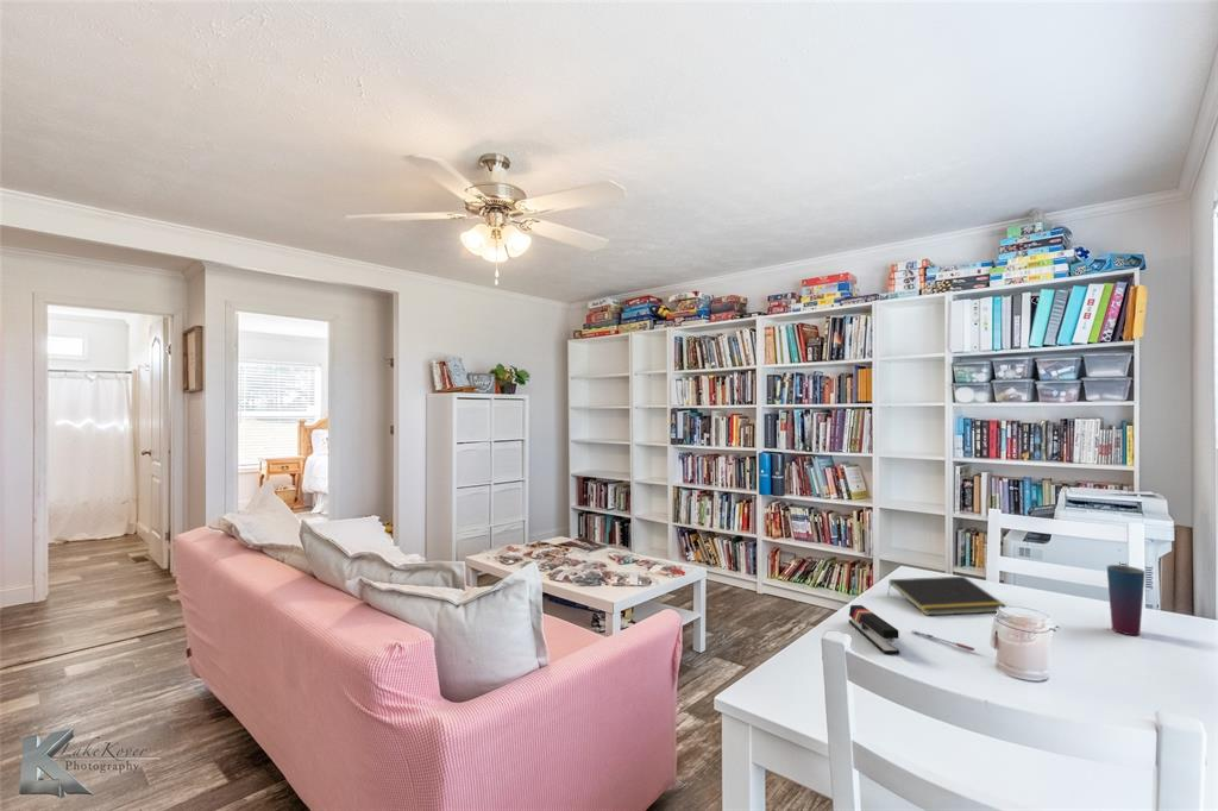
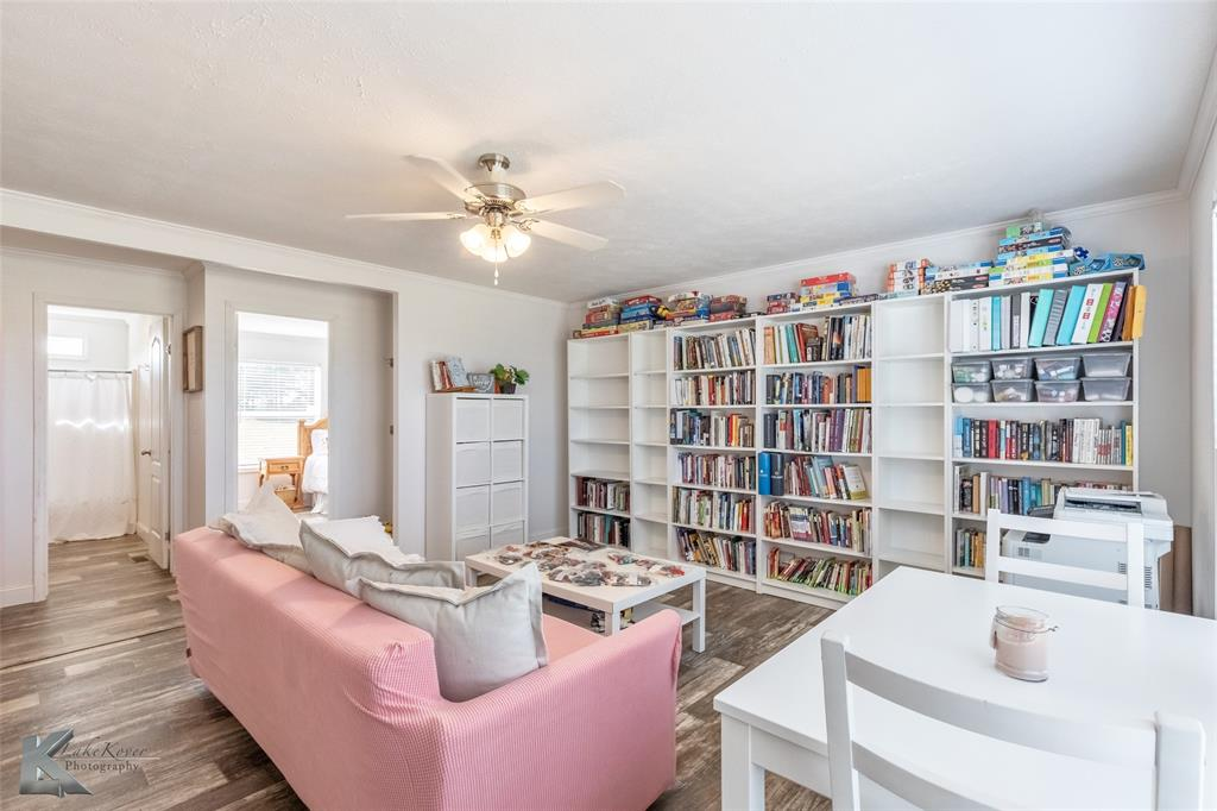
- pen (941, 640)
- cup (1125, 599)
- notepad (946, 595)
- stapler (872, 625)
